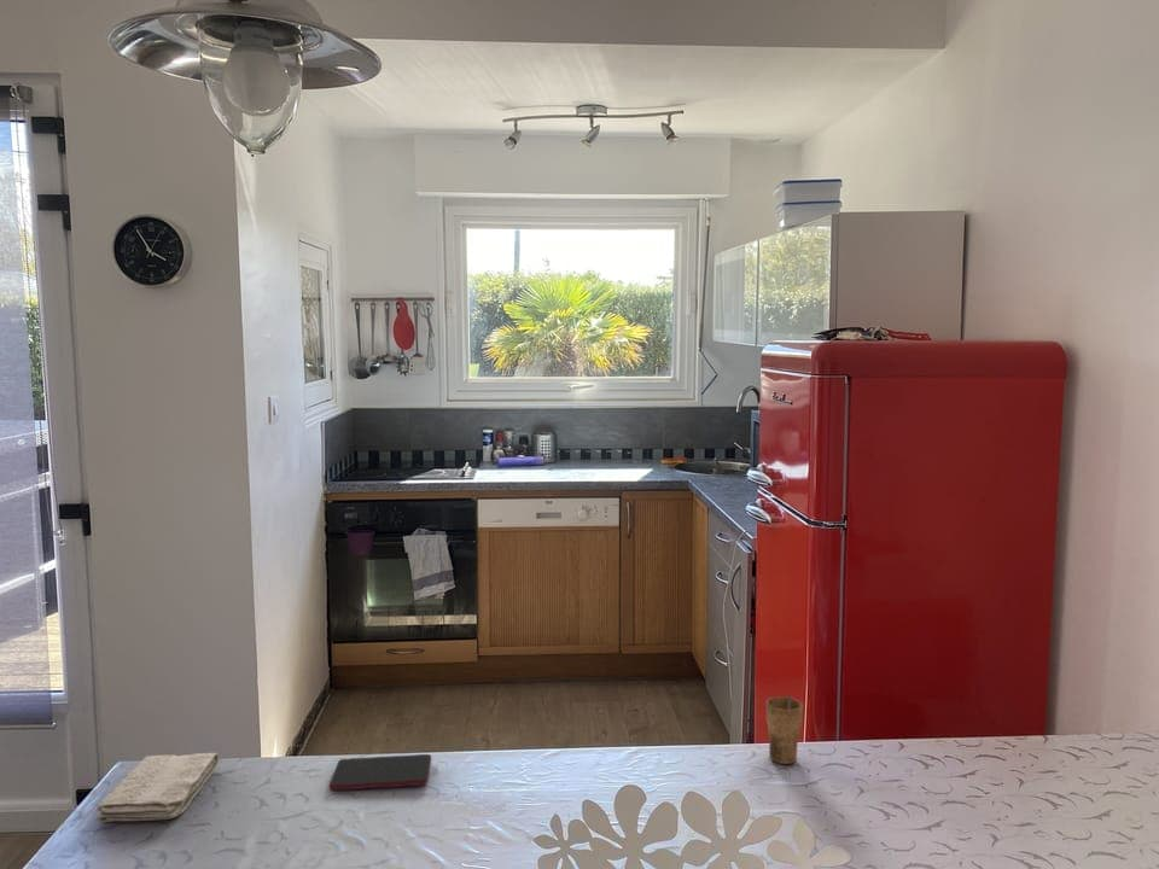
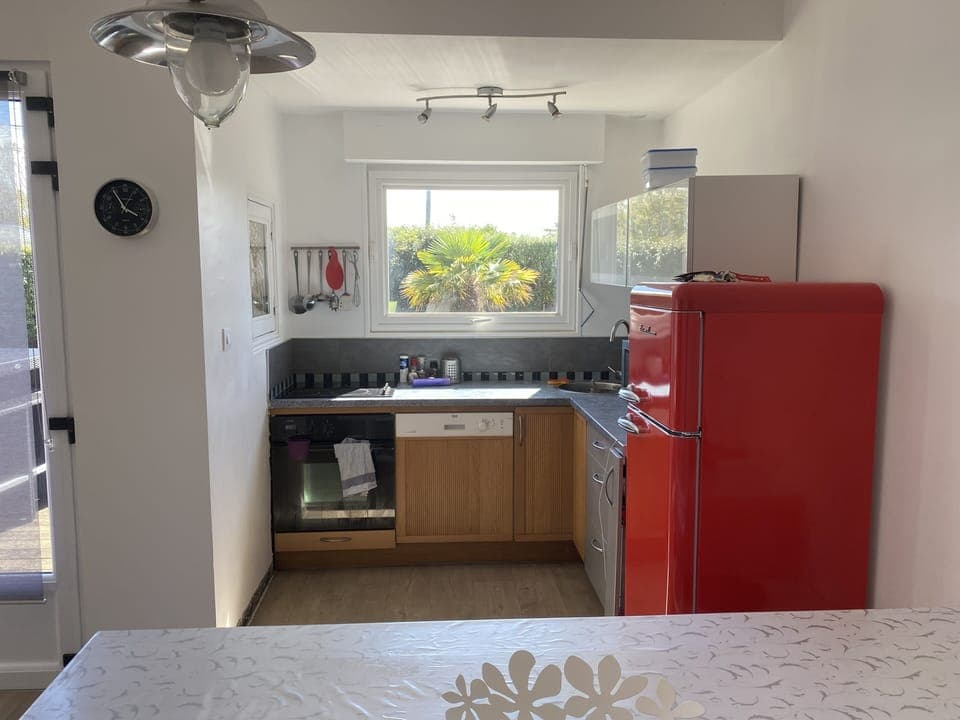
- smartphone (382, 771)
- cup (784, 723)
- washcloth (161, 783)
